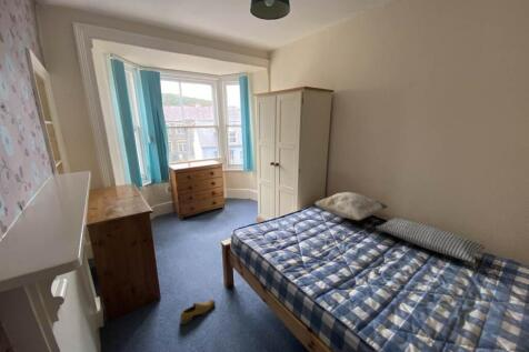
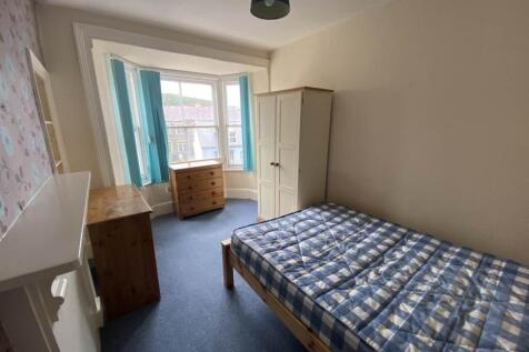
- pillow (425, 235)
- decorative pillow (350, 204)
- shoe (198, 306)
